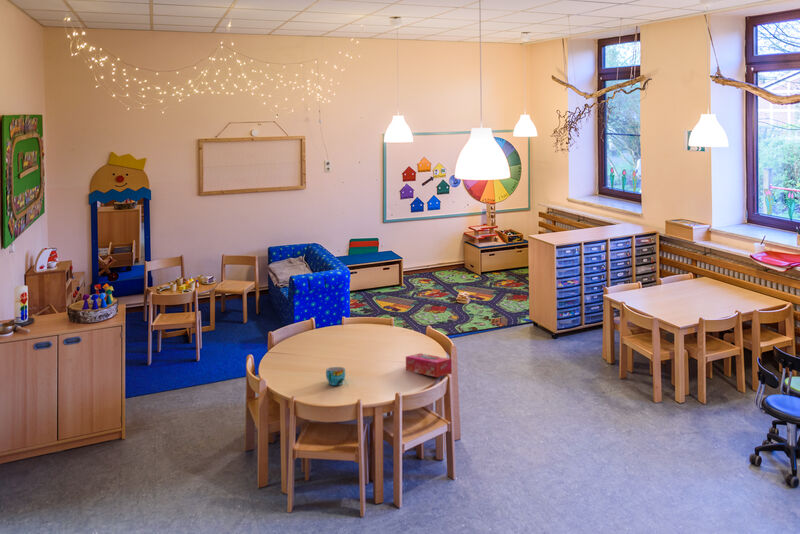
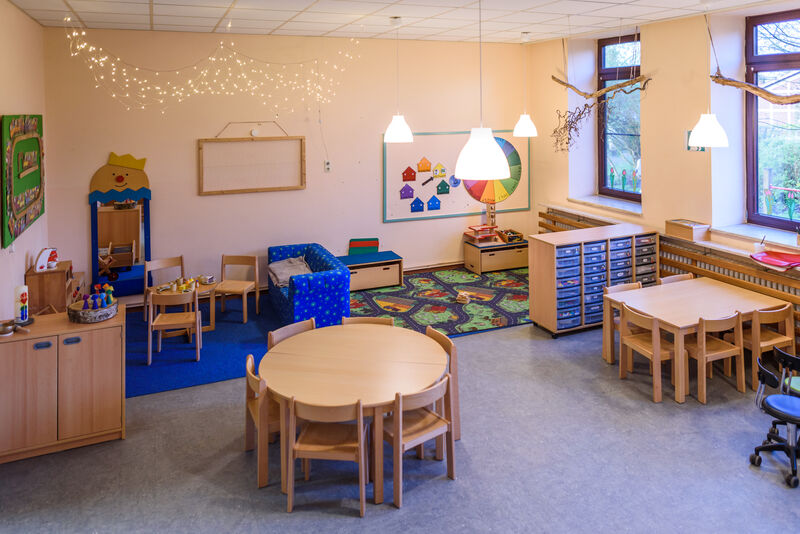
- cup (335, 376)
- tissue box (428, 364)
